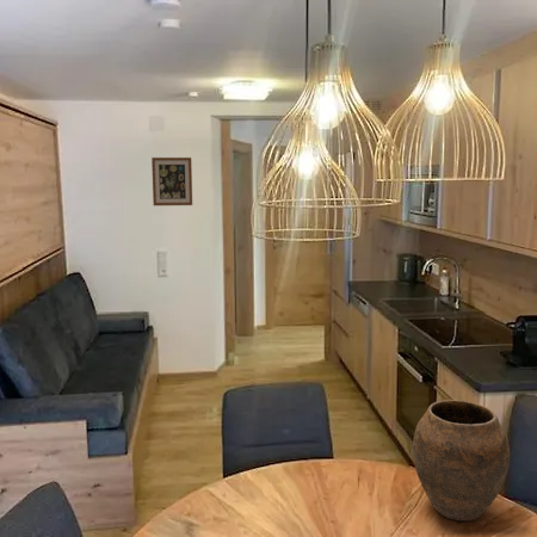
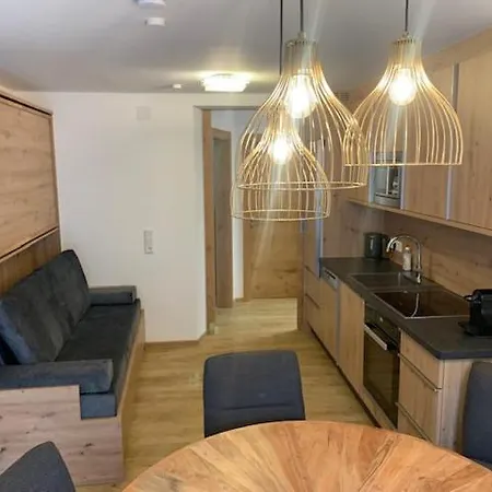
- vase (459, 461)
- wall art (172, 181)
